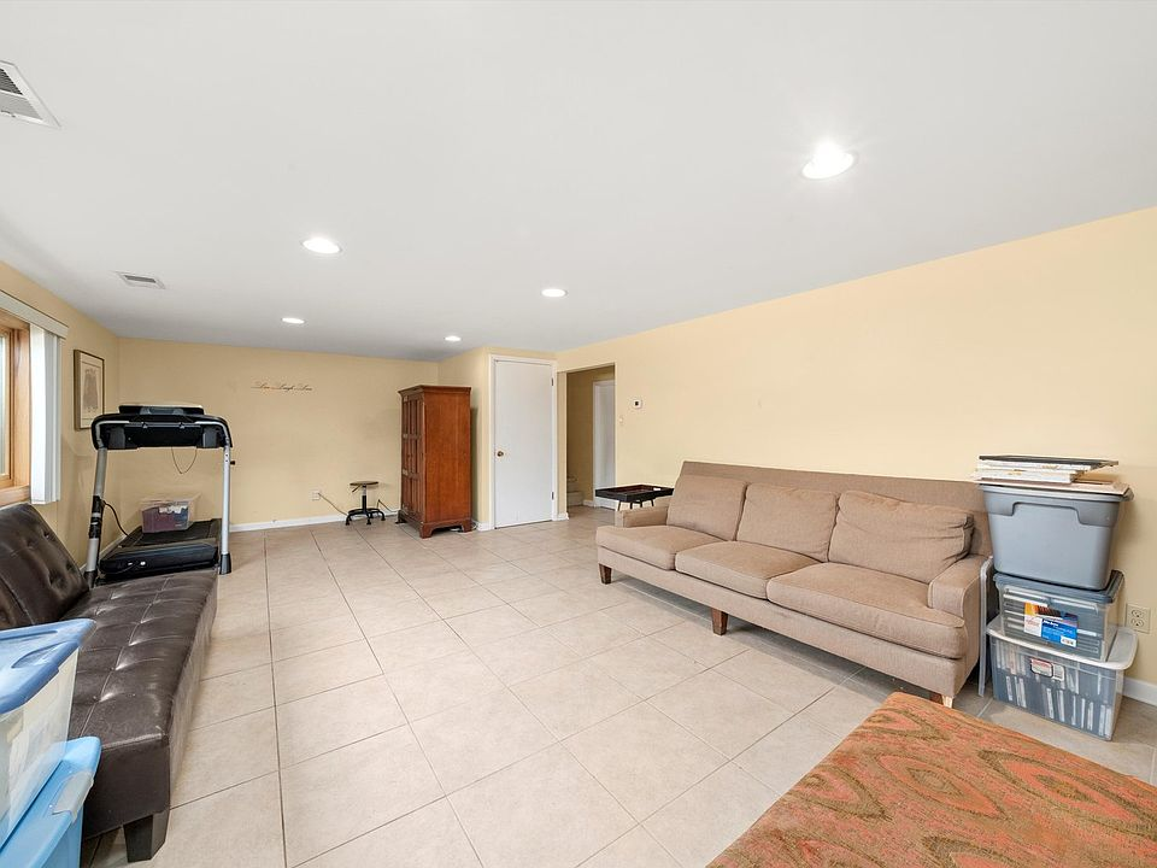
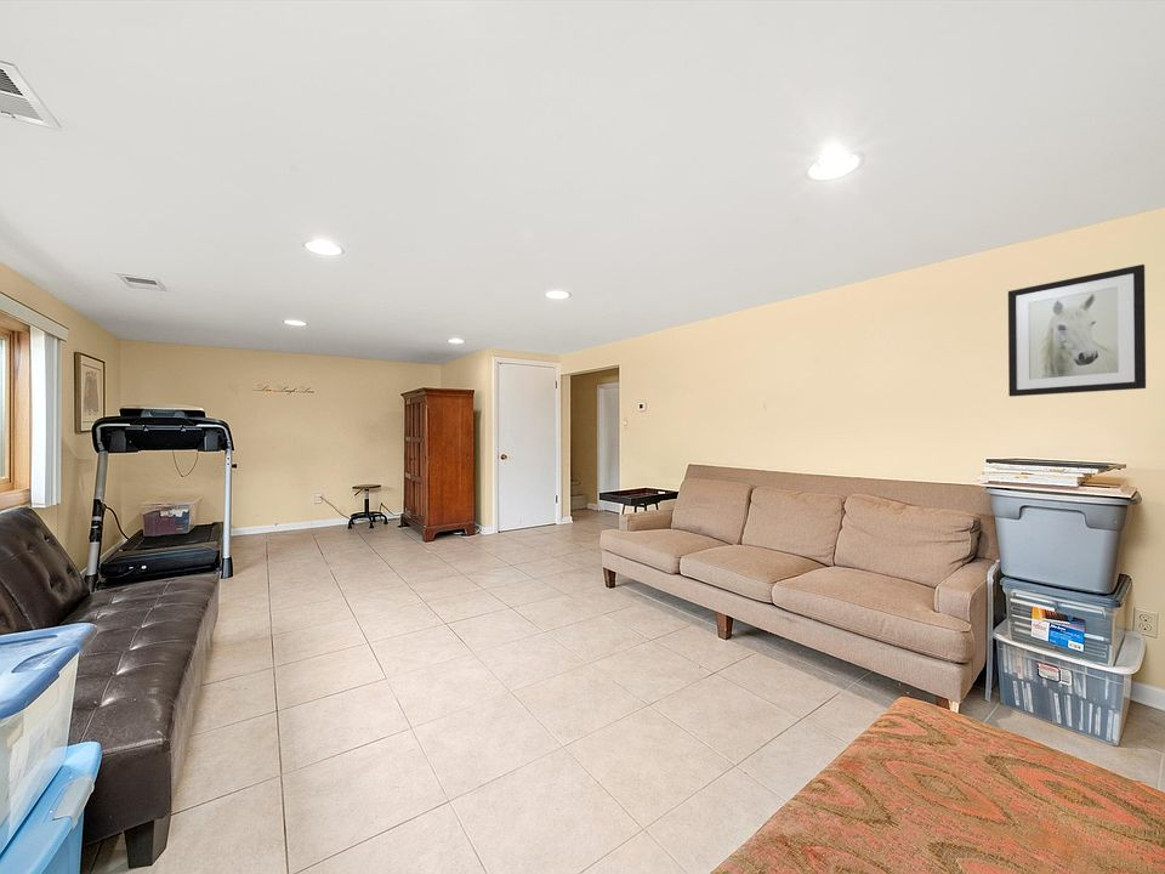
+ wall art (1072, 335)
